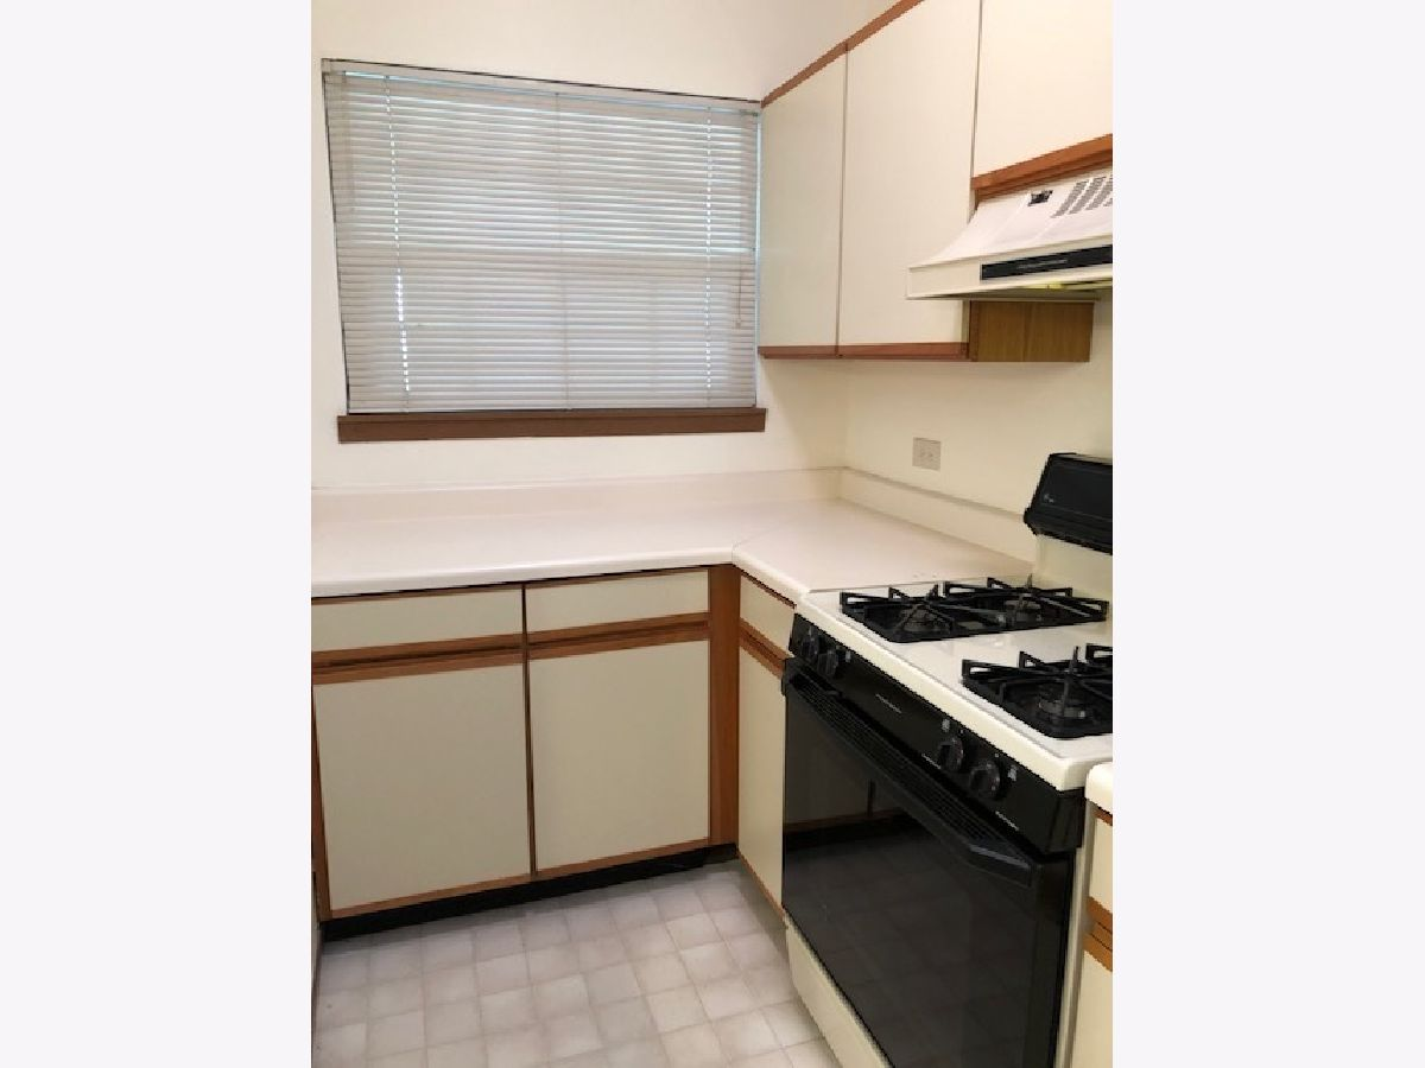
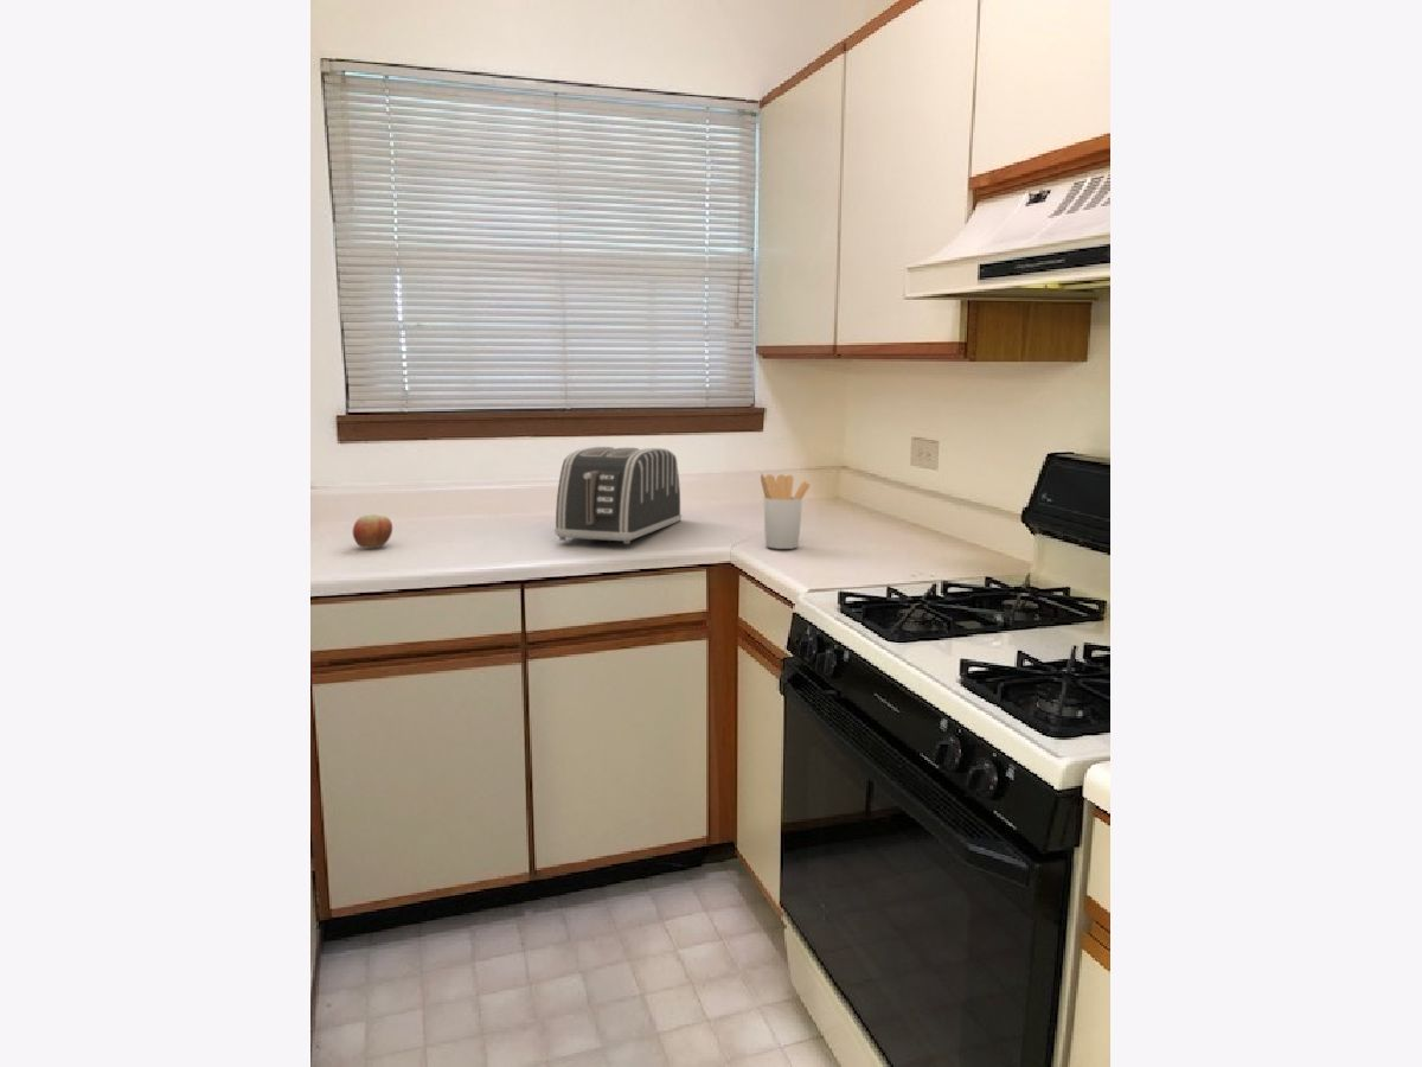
+ apple (372, 530)
+ utensil holder (781, 509)
+ toaster (620, 490)
